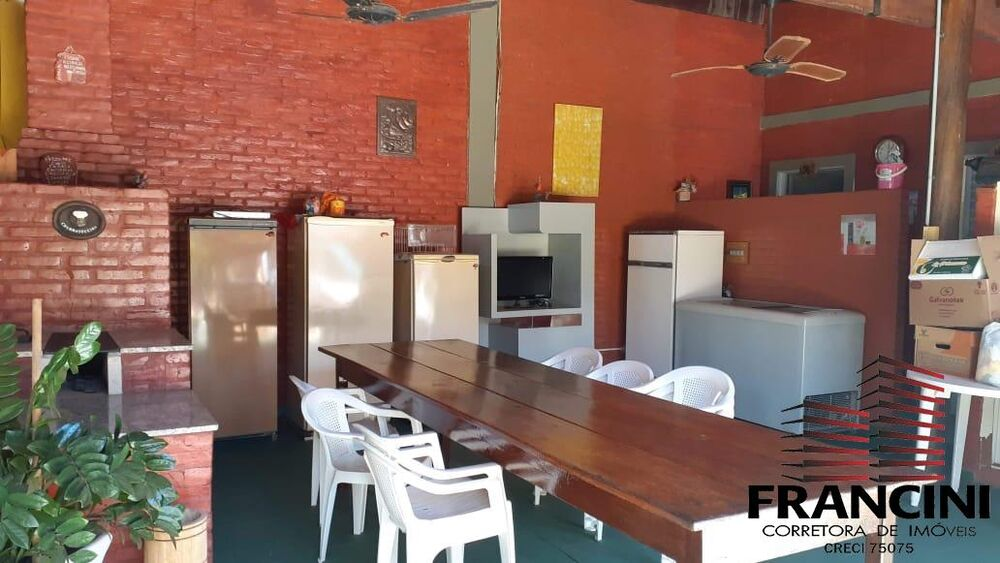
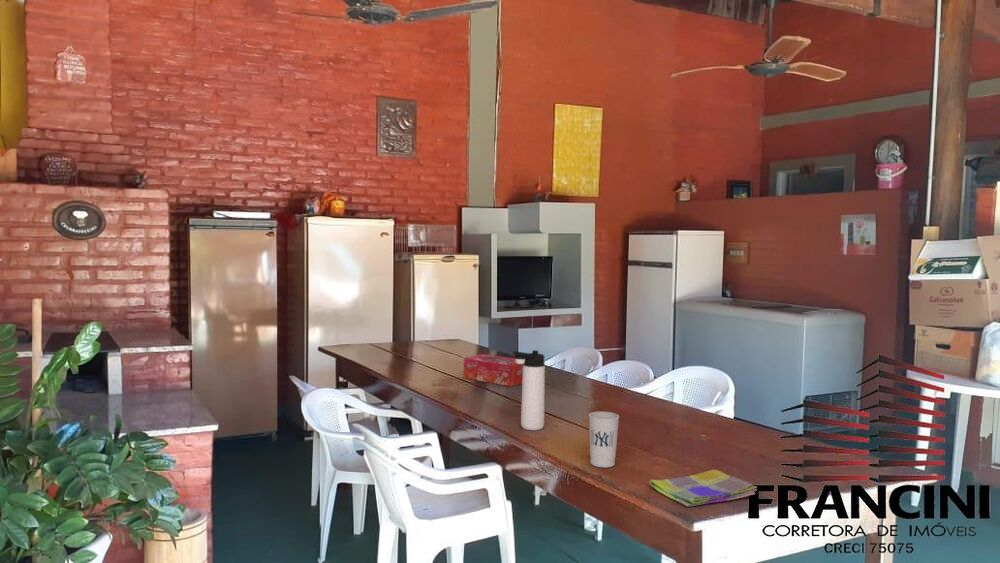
+ dish towel (702, 486)
+ thermos bottle (528, 389)
+ tissue box (496, 369)
+ cup (603, 439)
